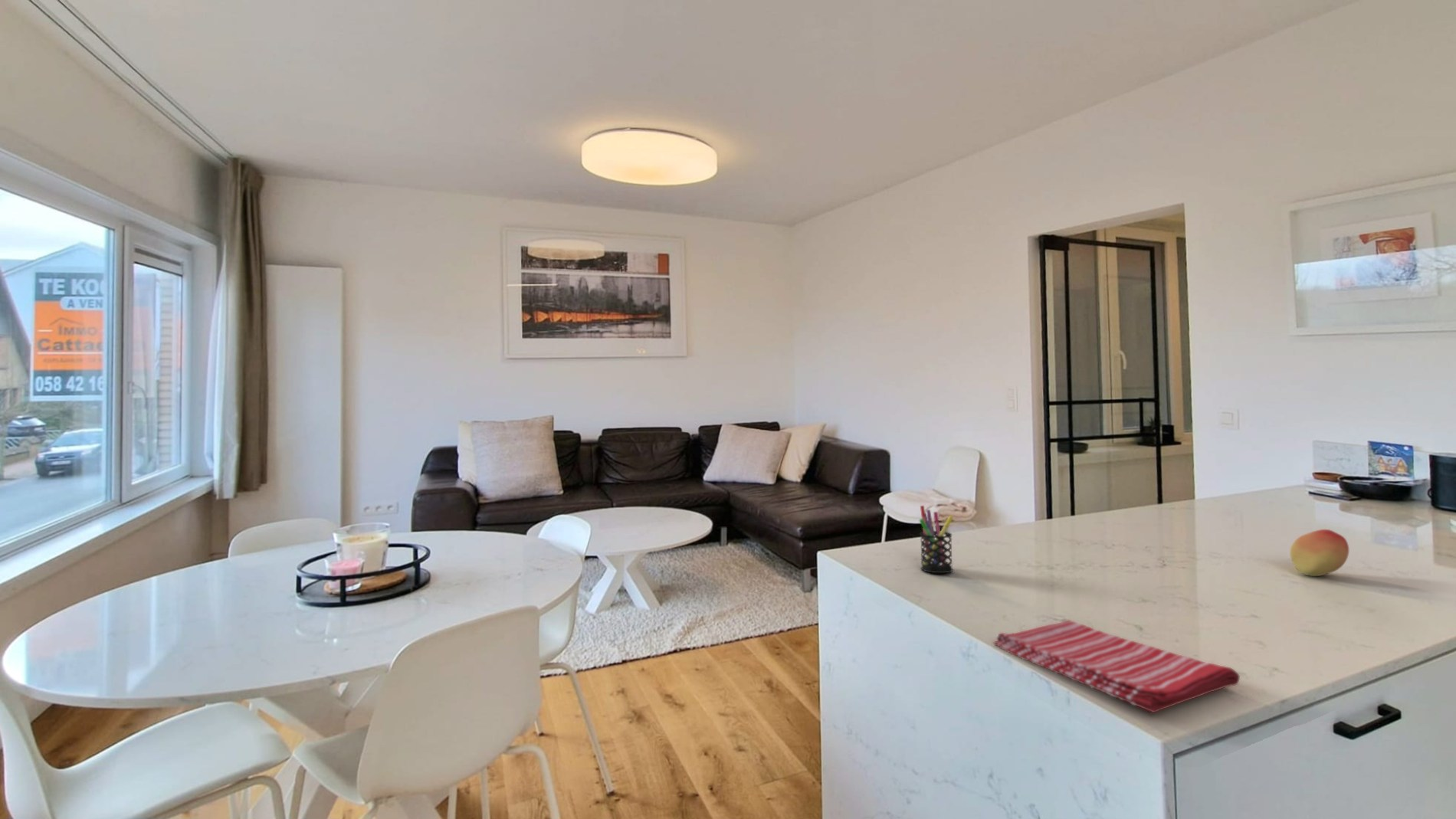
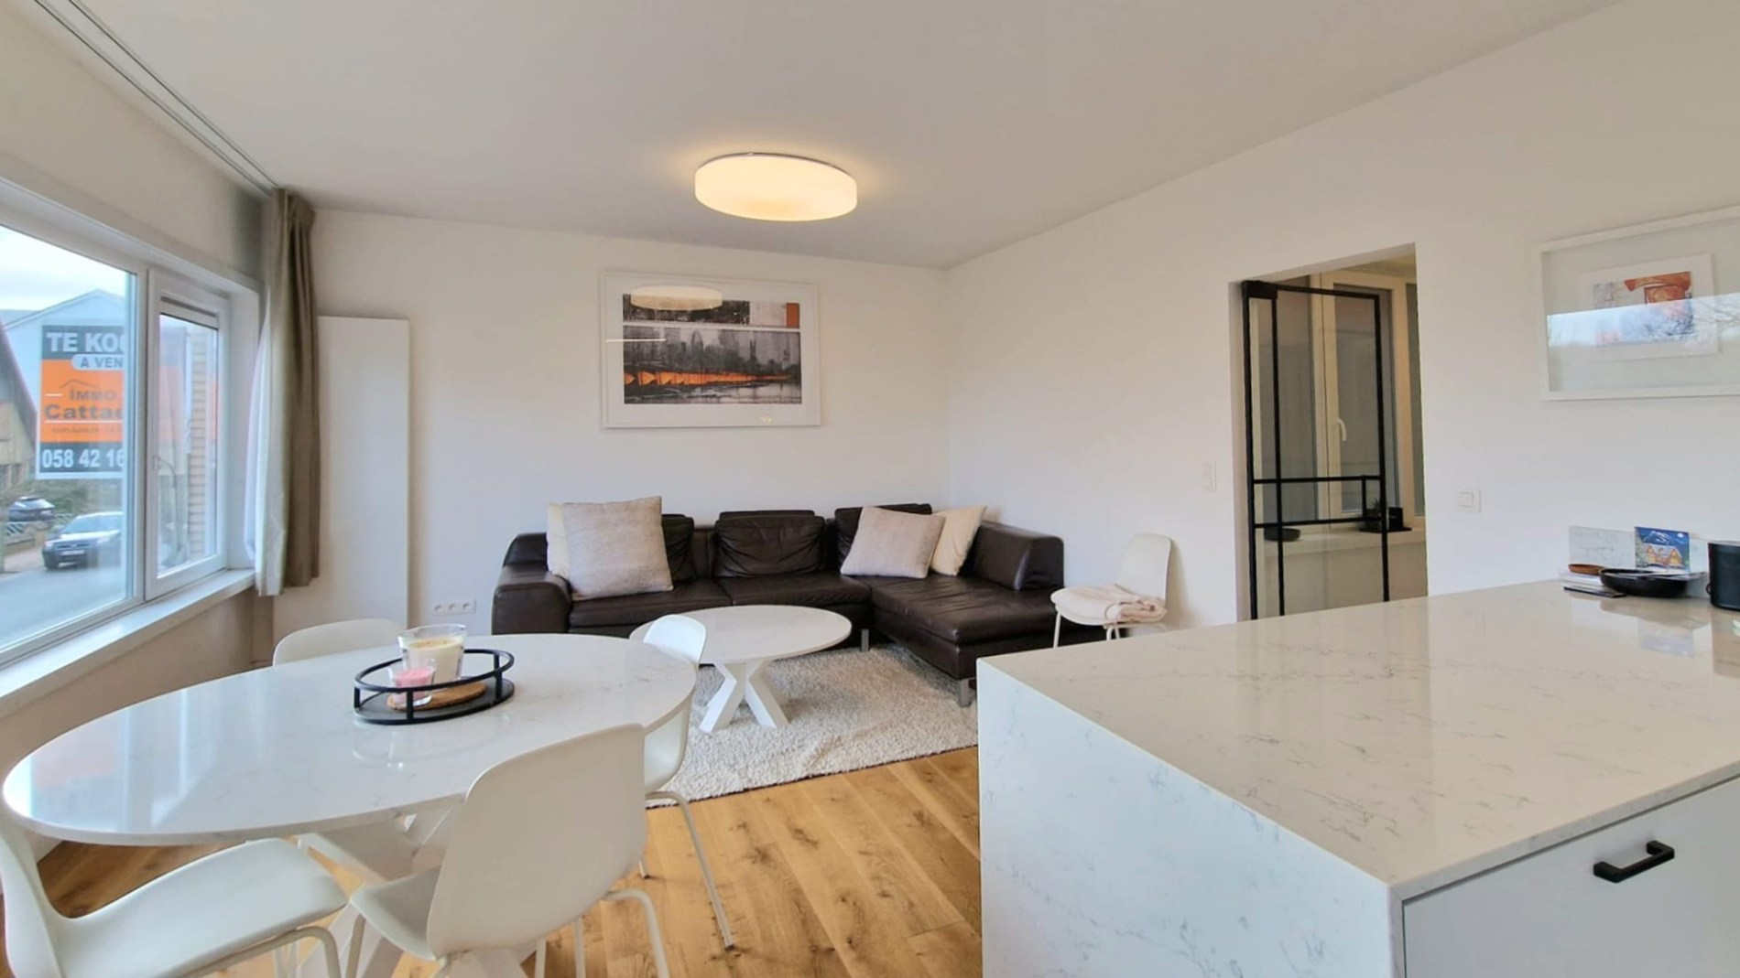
- dish towel (1107, 657)
- pen holder (932, 538)
- fruit (1320, 552)
